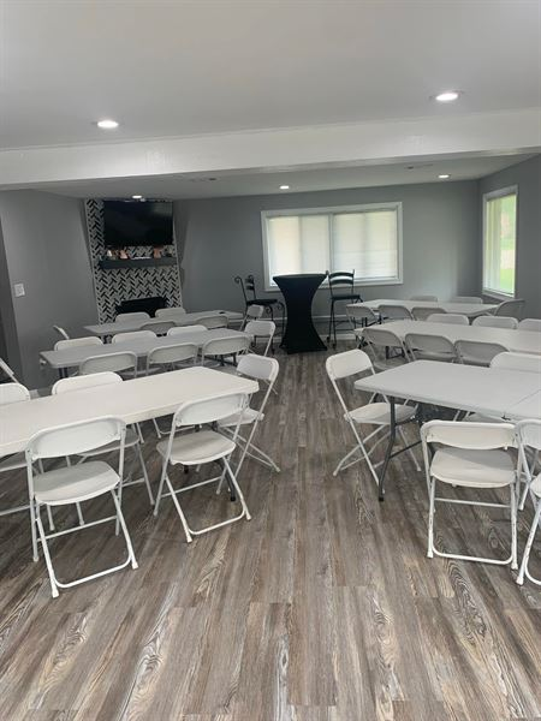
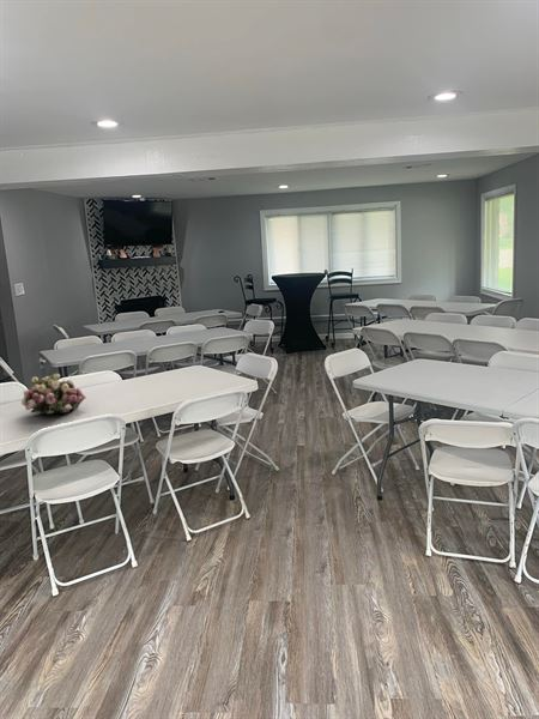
+ flower arrangement (52, 393)
